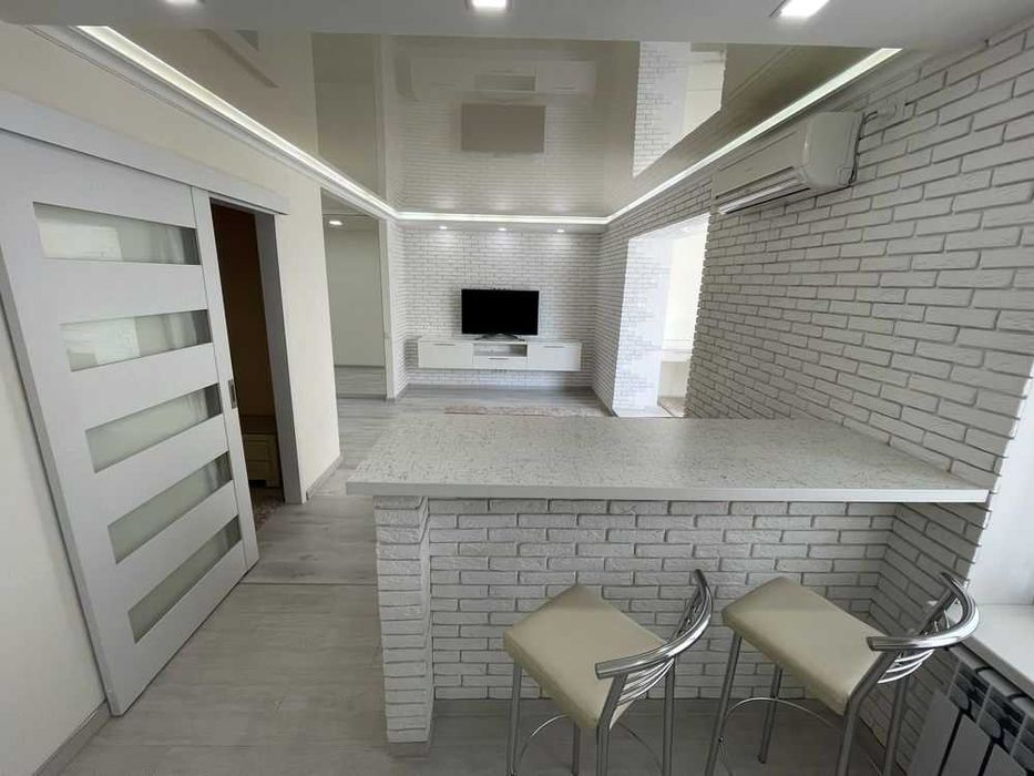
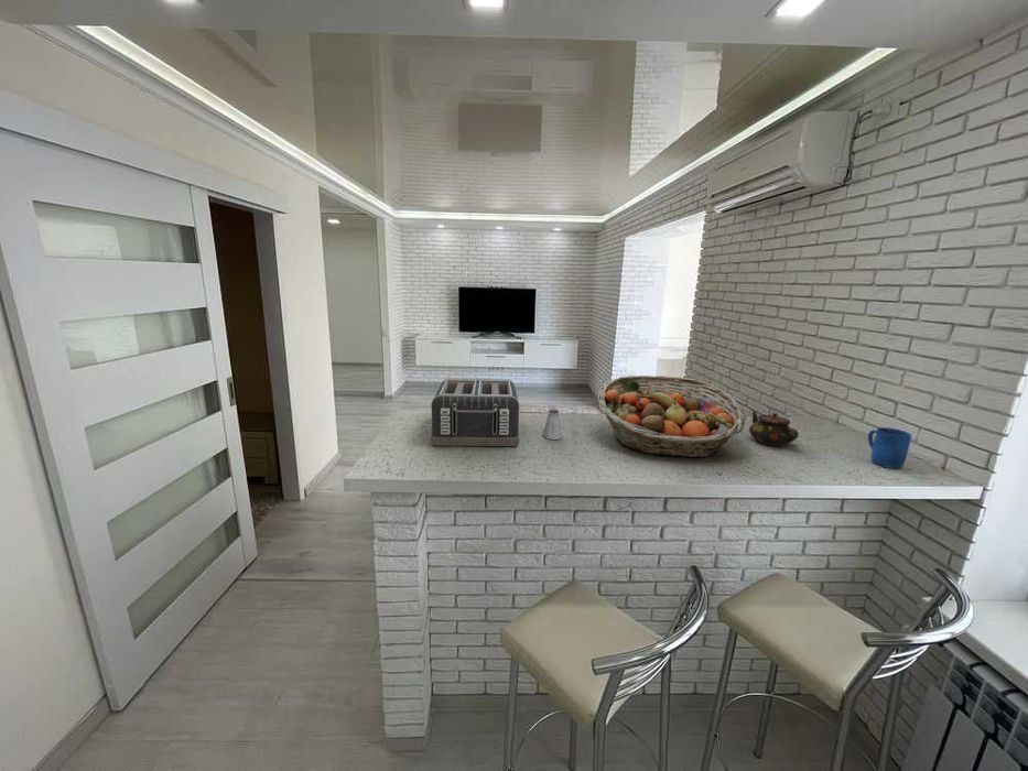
+ mug (885, 445)
+ toaster (476, 410)
+ saltshaker (553, 423)
+ fruit basket (667, 413)
+ teapot (771, 426)
